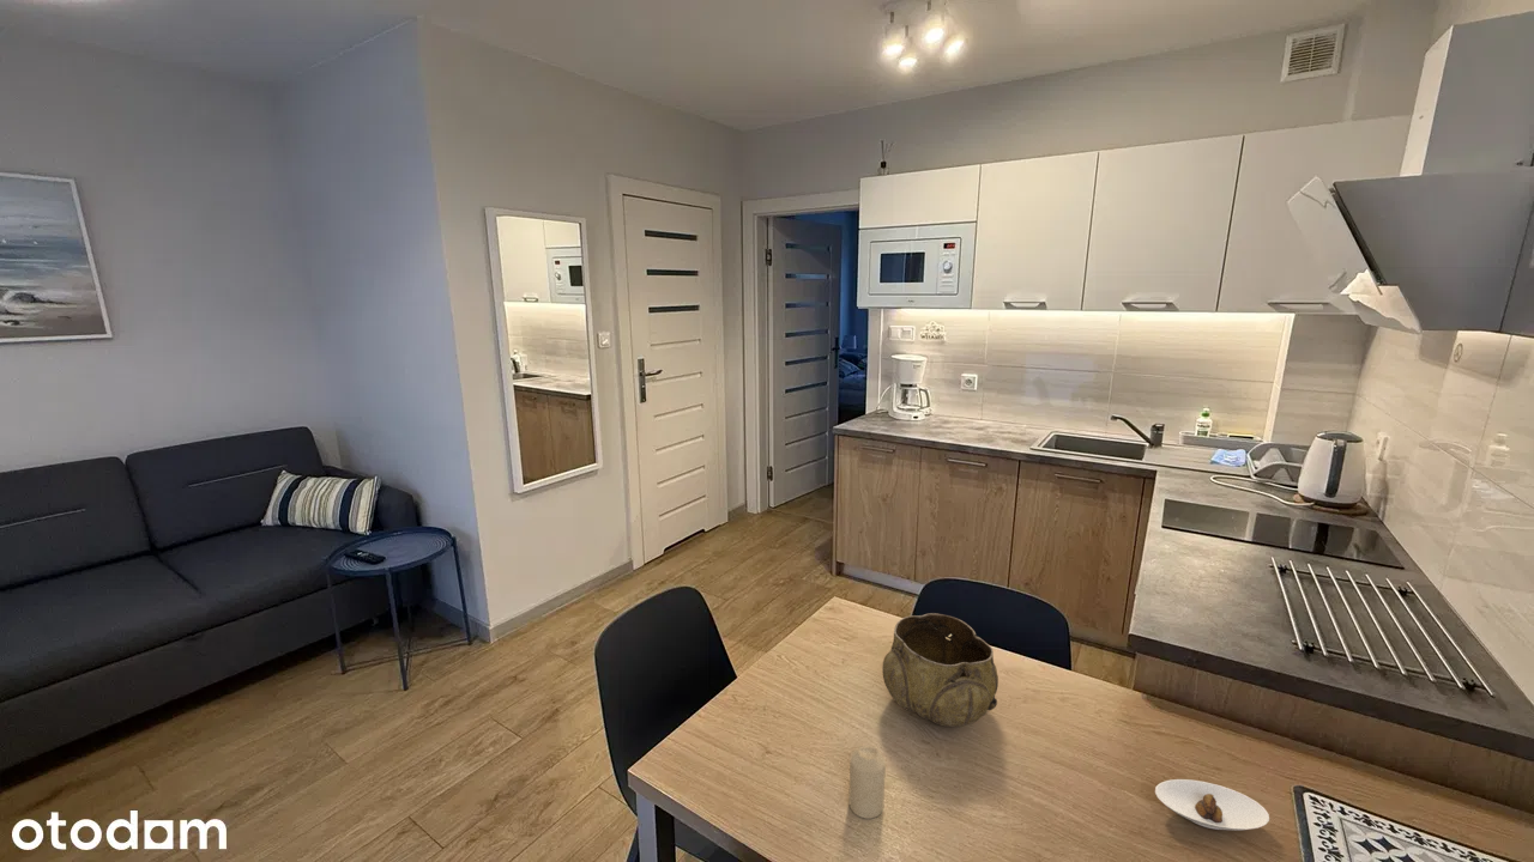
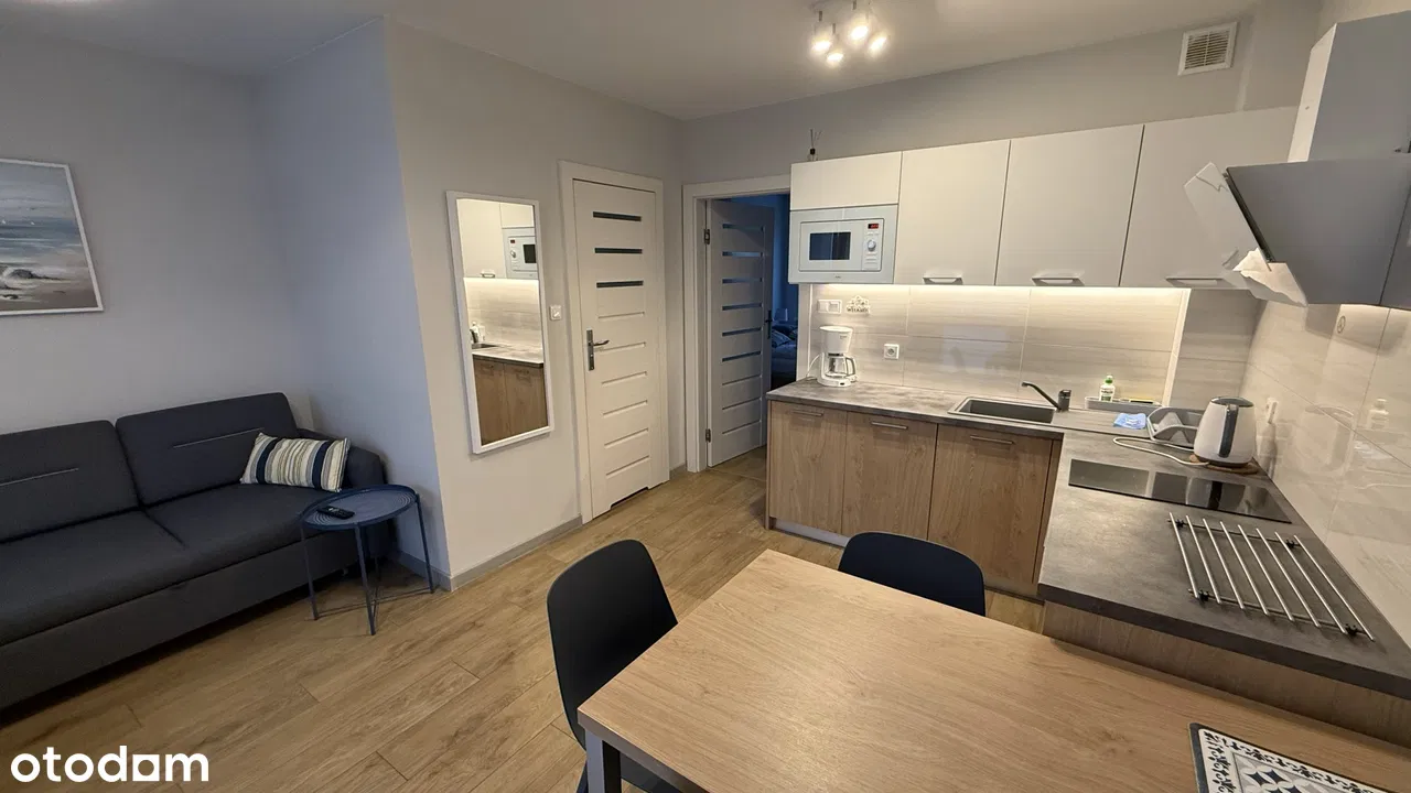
- saucer (1209, 808)
- decorative bowl (938, 672)
- candle (866, 778)
